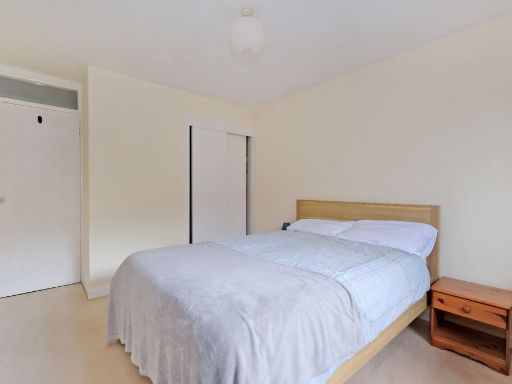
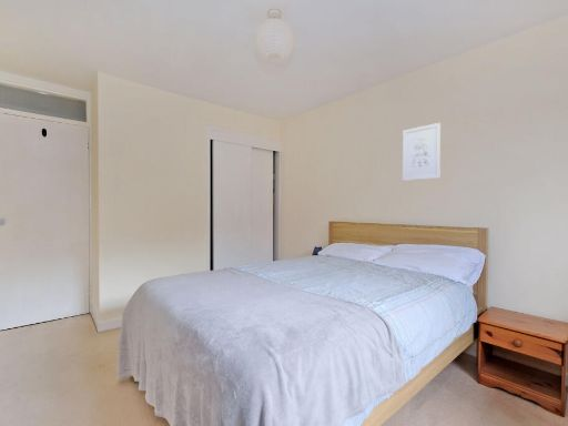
+ wall art (420, 153)
